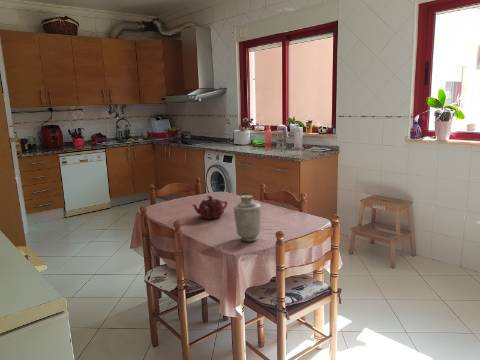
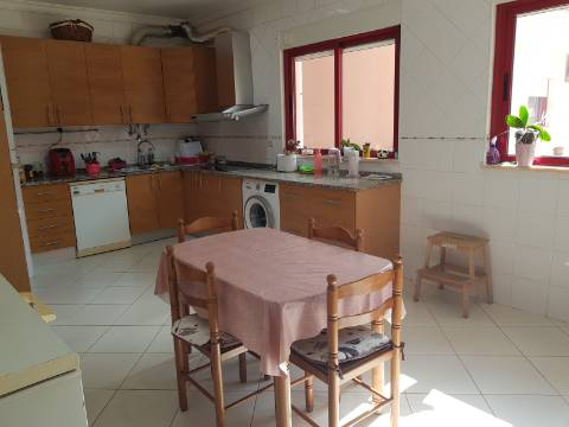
- vase (247, 217)
- teapot (209, 206)
